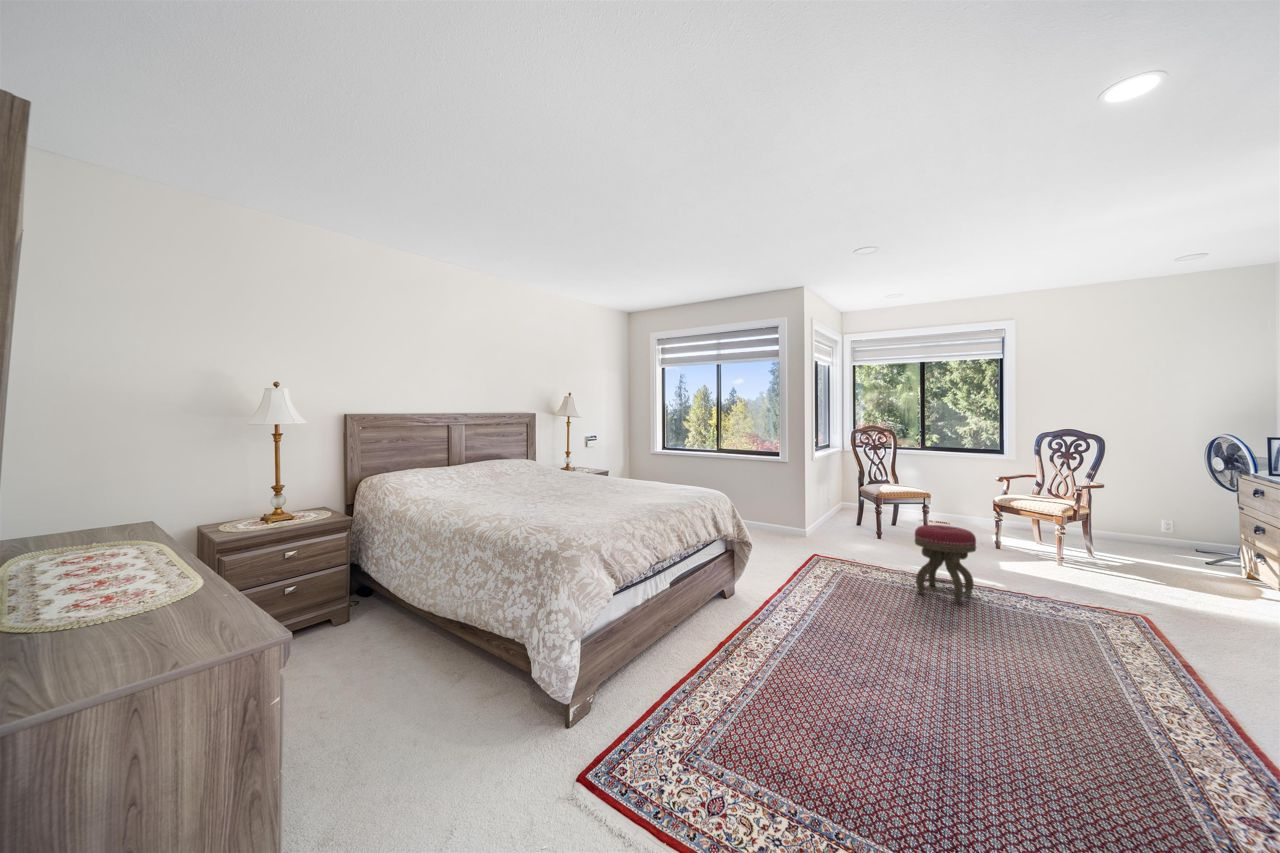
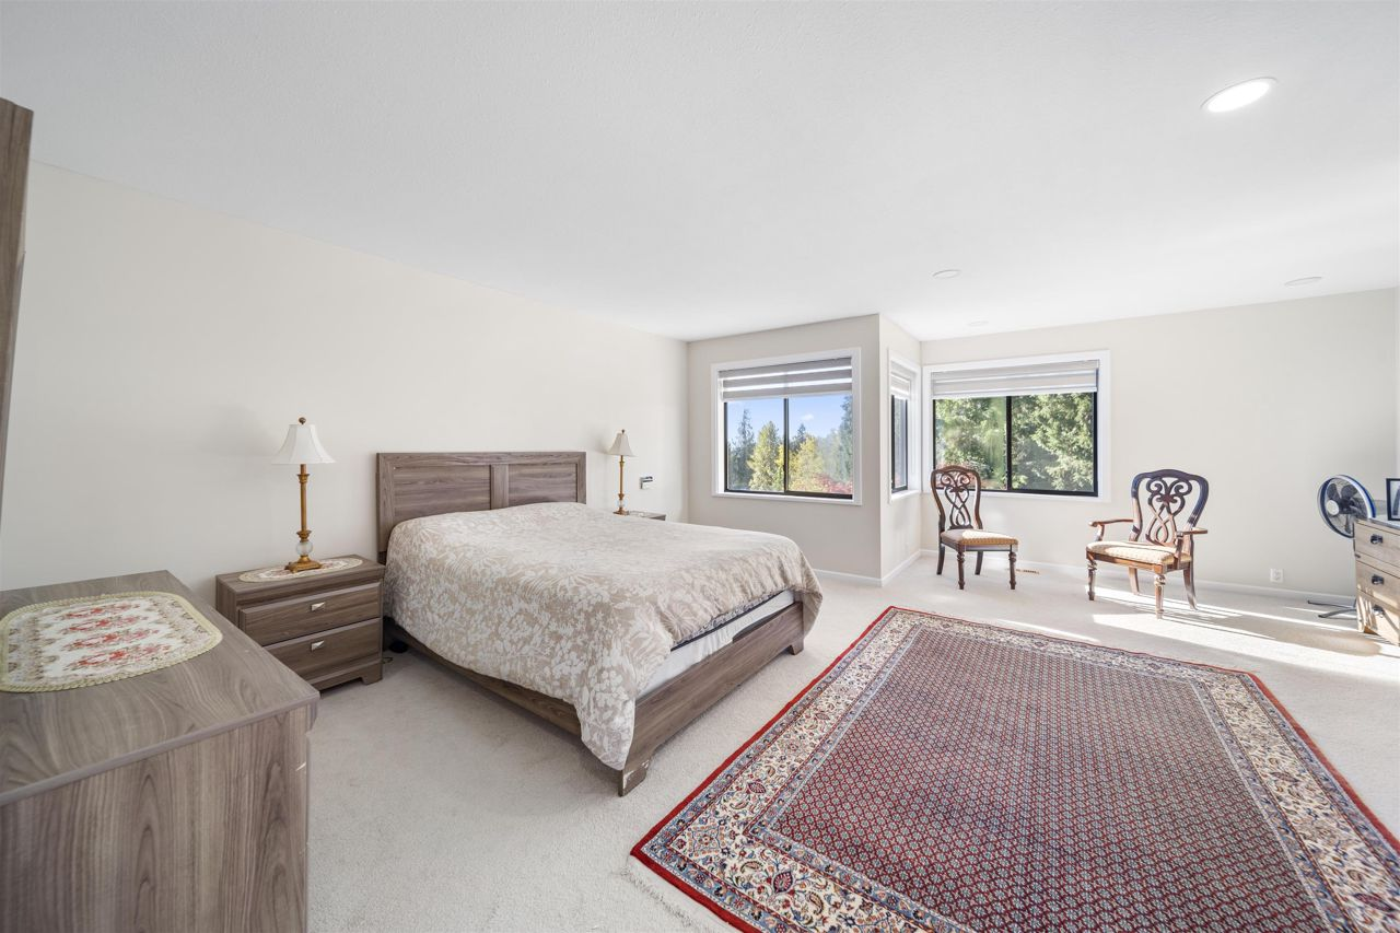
- stool (944, 560)
